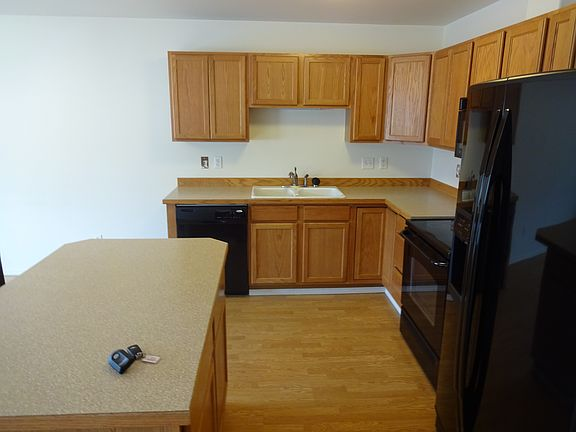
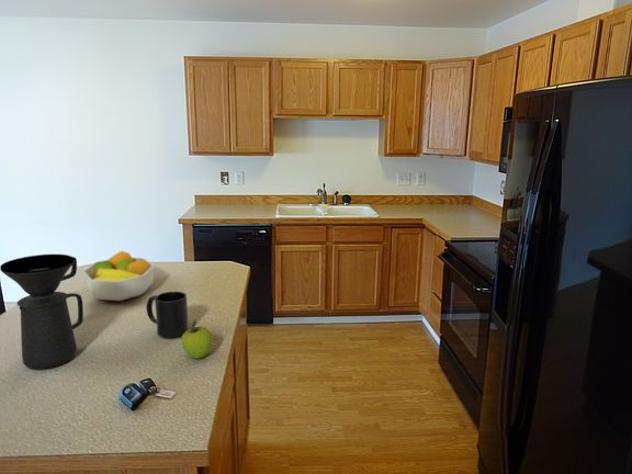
+ fruit bowl (120, 274)
+ coffee maker (44, 311)
+ fruit (196, 338)
+ mug (167, 313)
